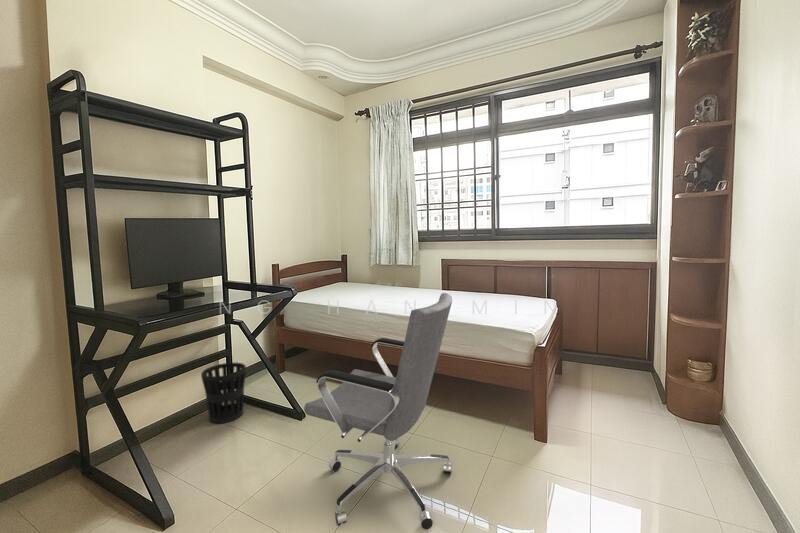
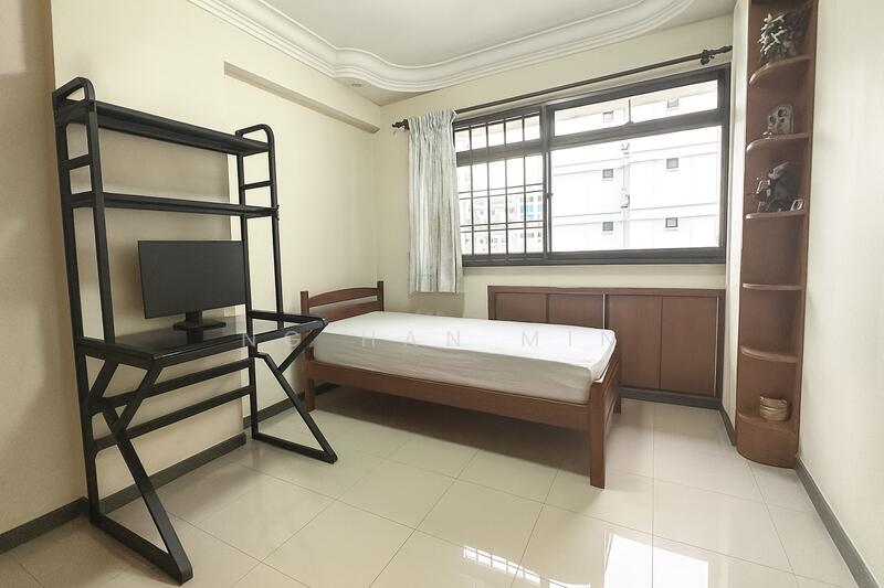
- office chair (383, 392)
- wastebasket (225, 392)
